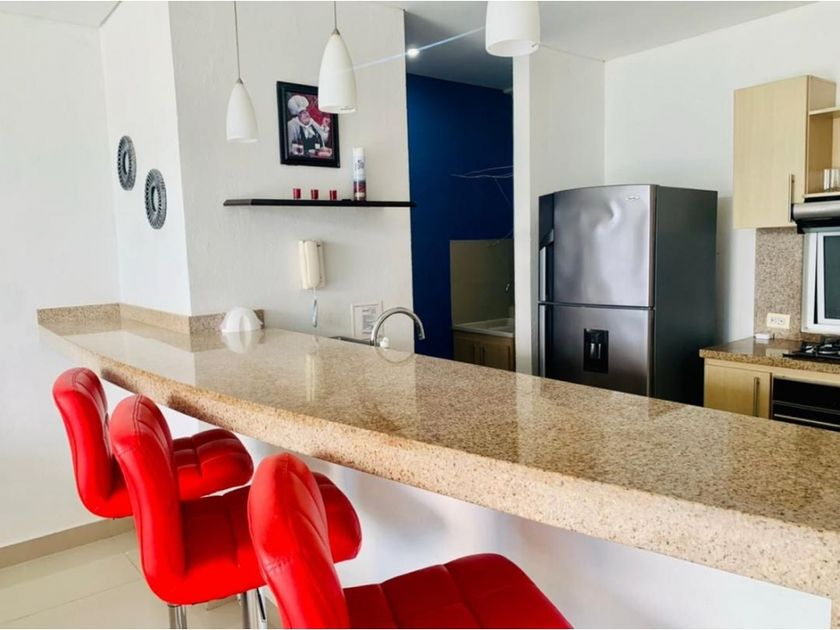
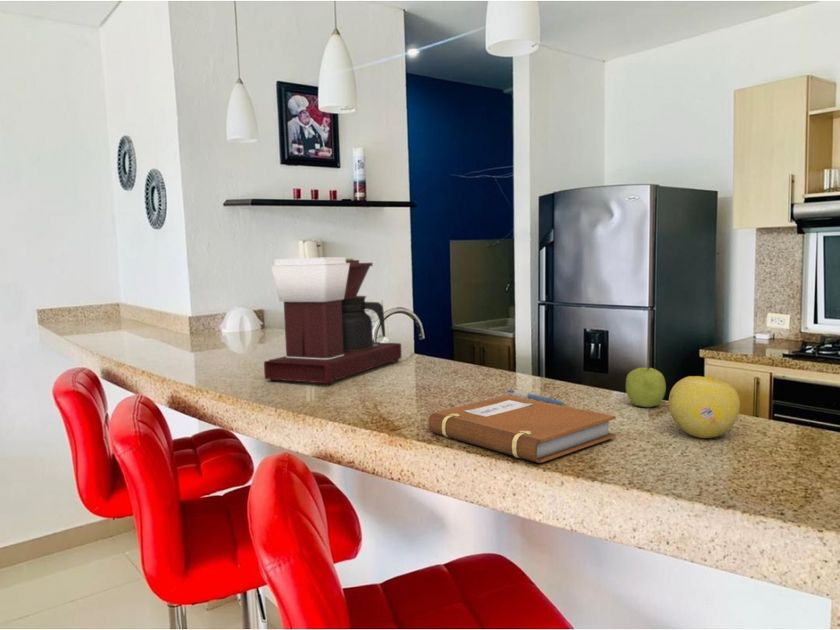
+ pen (533, 397)
+ fruit (645, 385)
+ coffee maker (336, 314)
+ notebook (516, 424)
+ fruit (703, 405)
